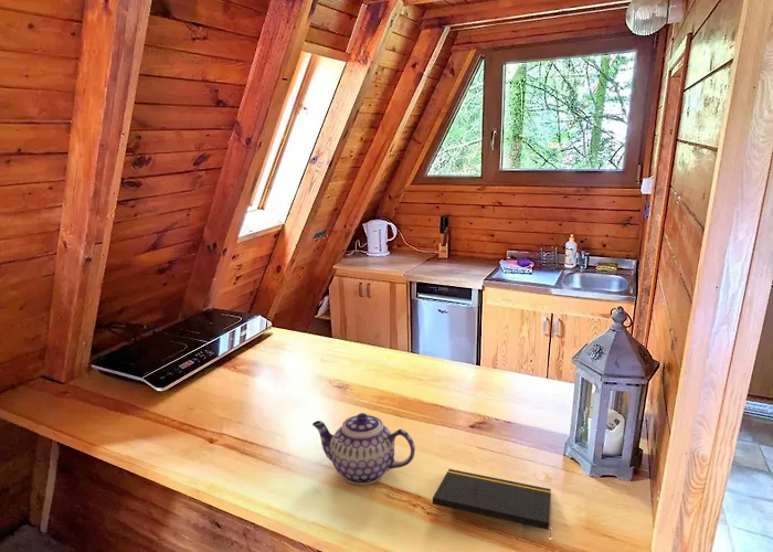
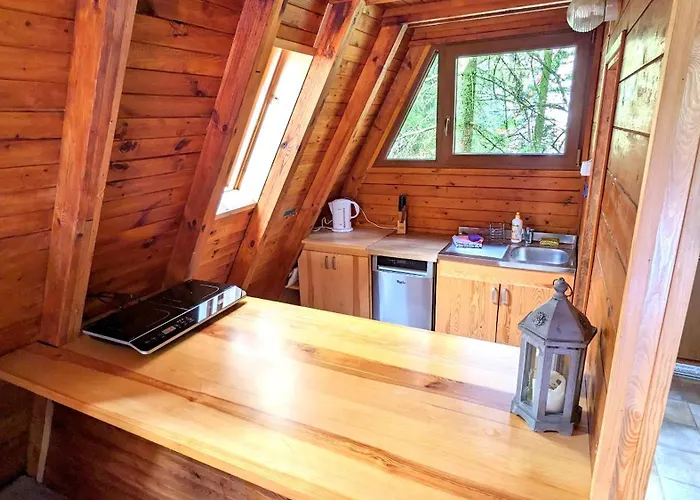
- teapot (362, 443)
- notepad (494, 496)
